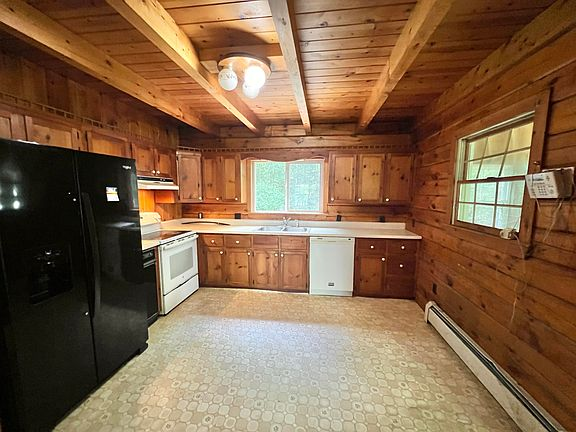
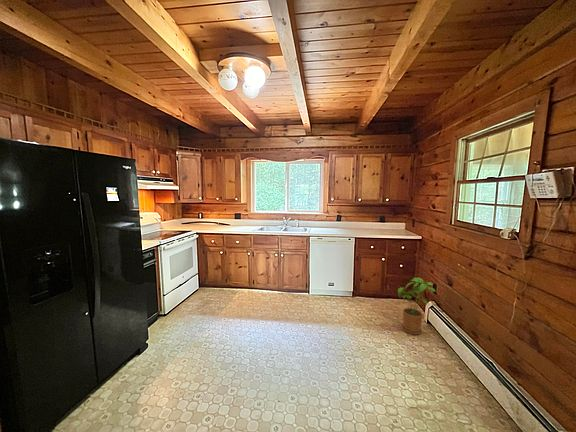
+ house plant (410, 303)
